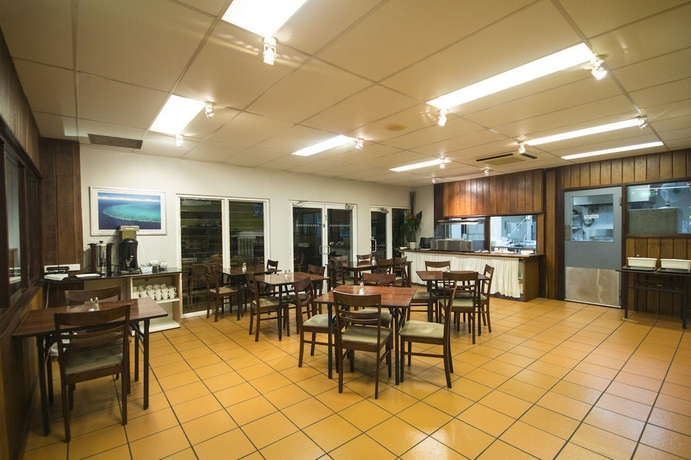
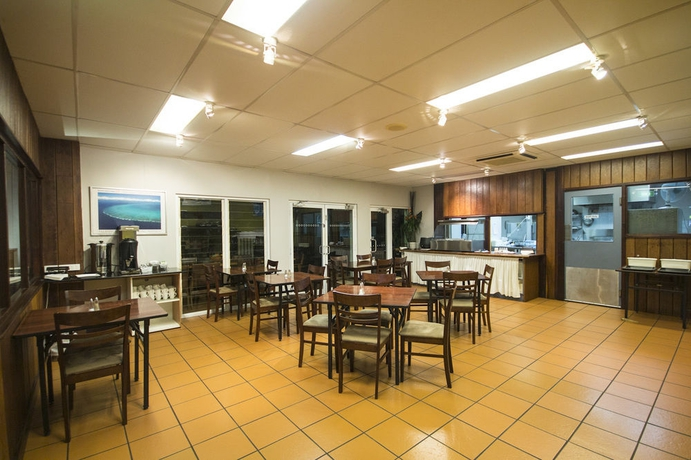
- ceiling vent (116, 142)
